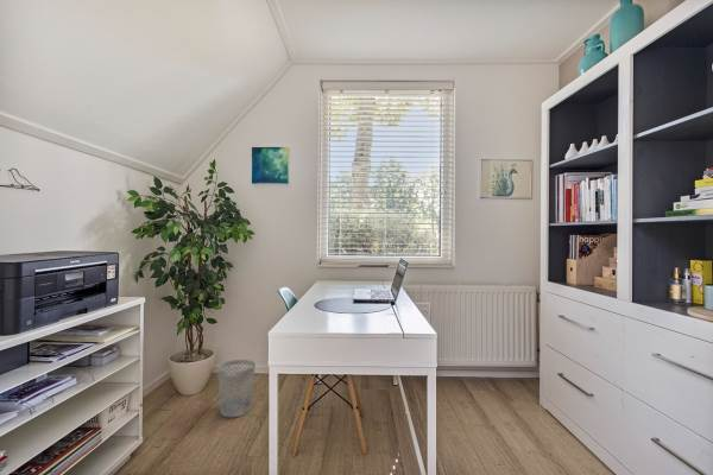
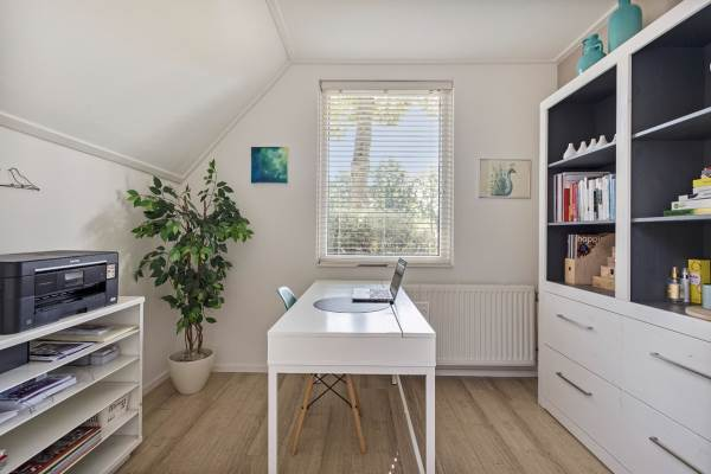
- wastebasket (235, 388)
